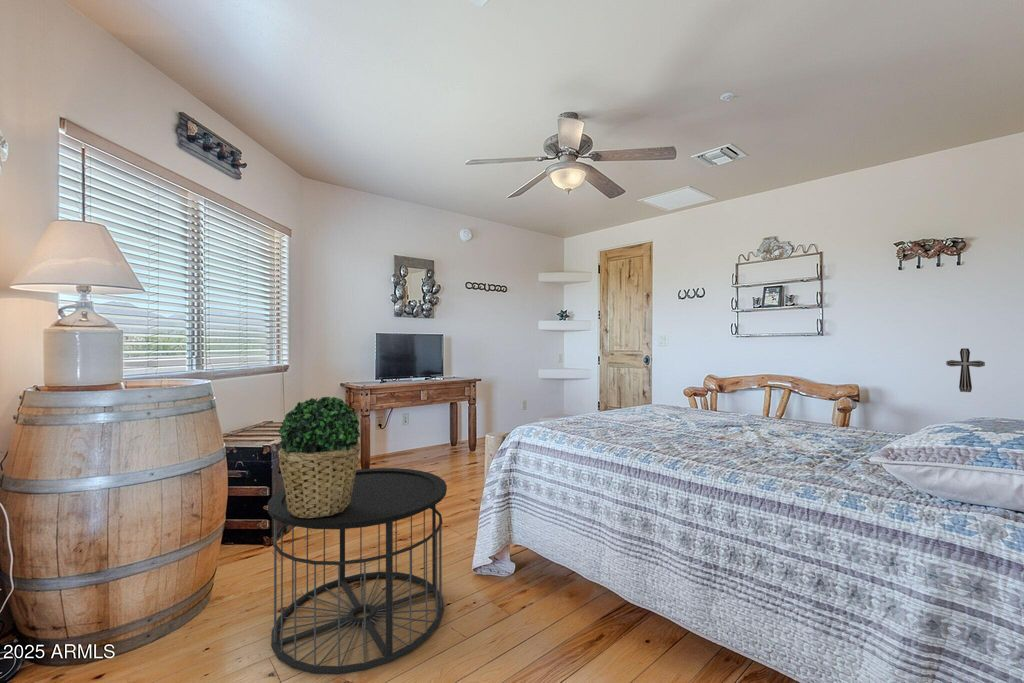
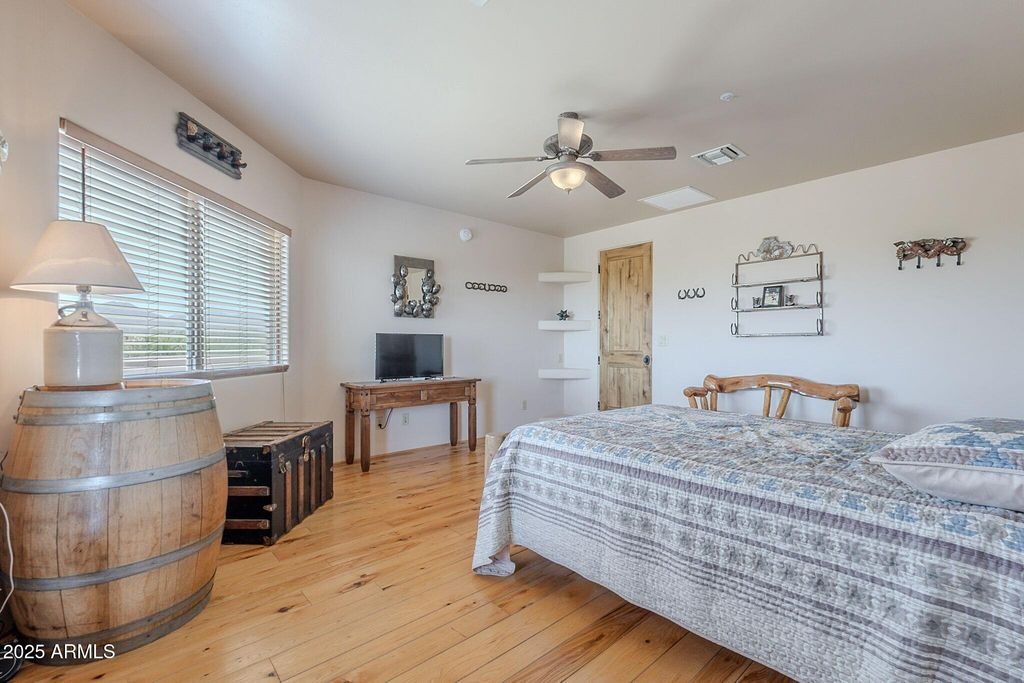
- decorative cross (965, 370)
- side table (361, 553)
- potted plant (320, 452)
